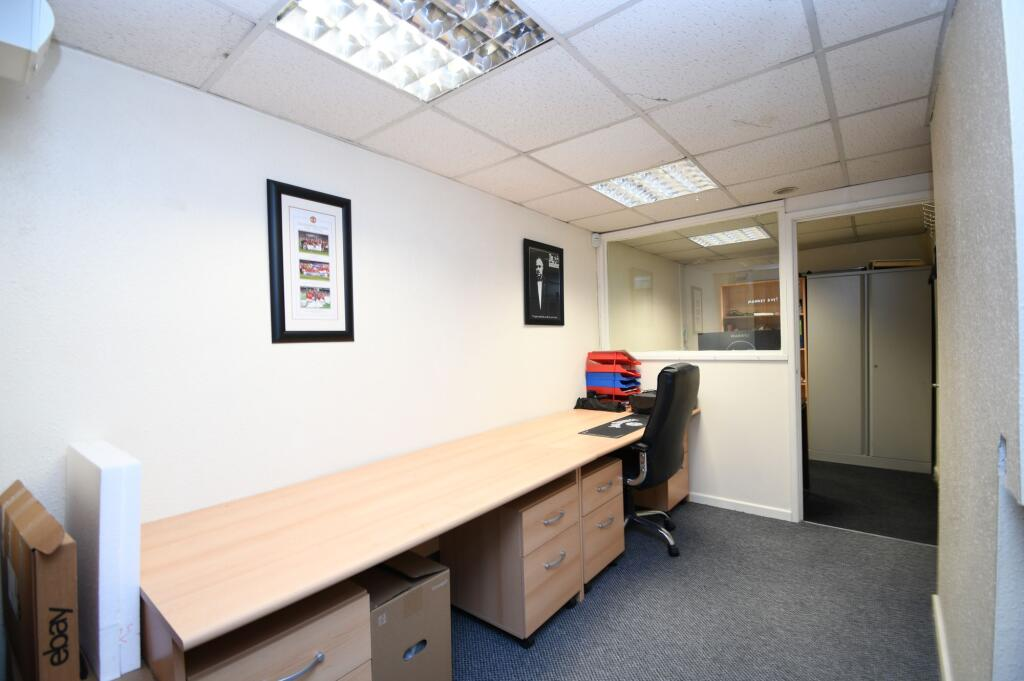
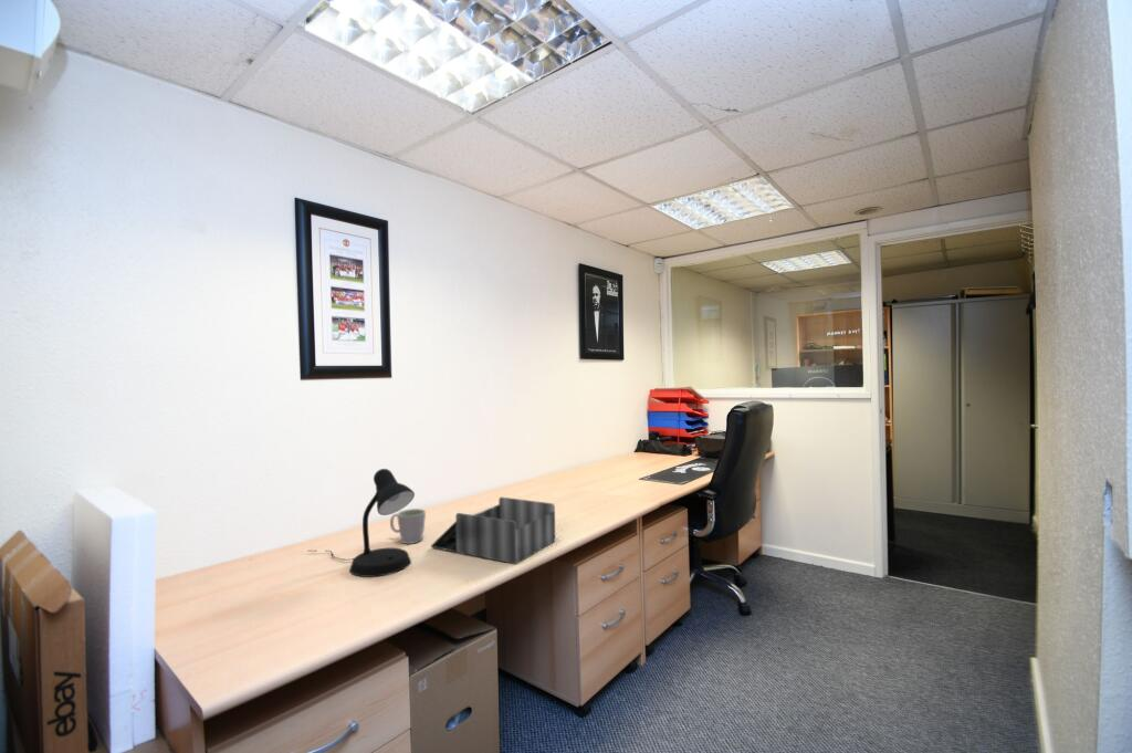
+ desk organizer (493, 525)
+ mug (407, 525)
+ desk lamp (363, 516)
